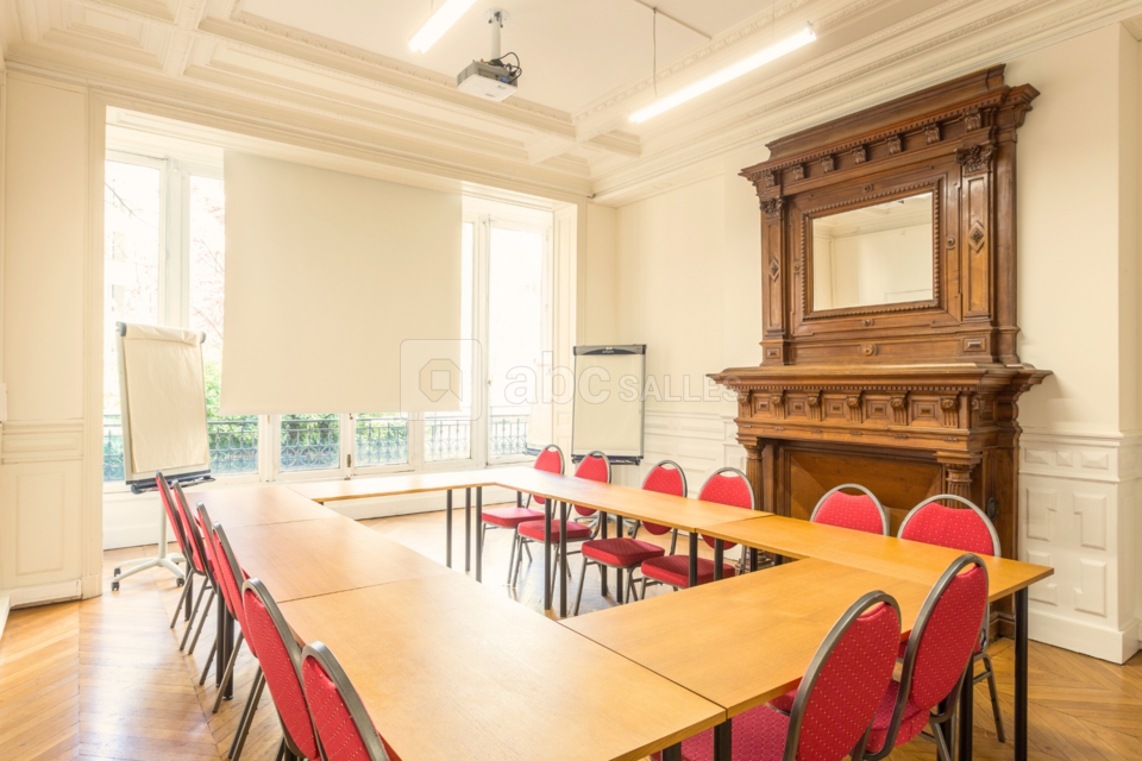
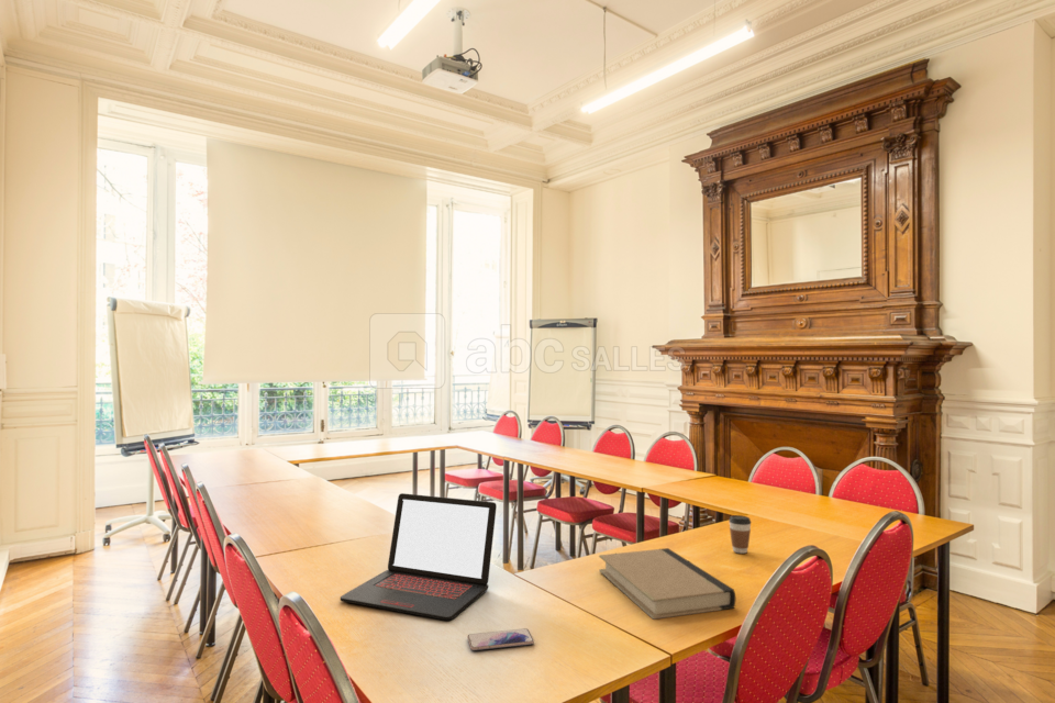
+ coffee cup (740, 534)
+ smartphone (500, 638)
+ book (662, 579)
+ laptop (421, 550)
